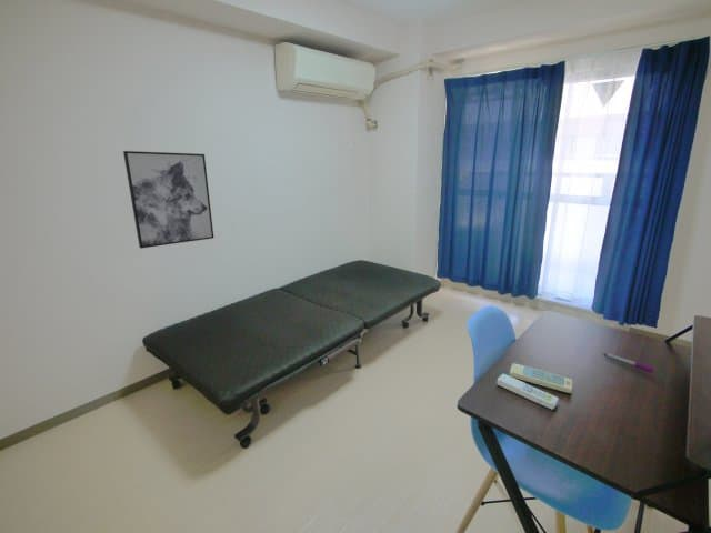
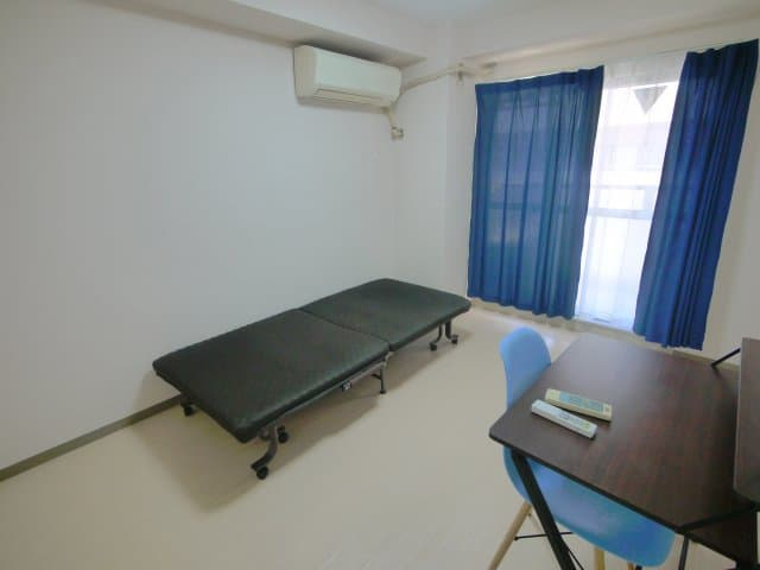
- wall art (172, 199)
- pen (628, 361)
